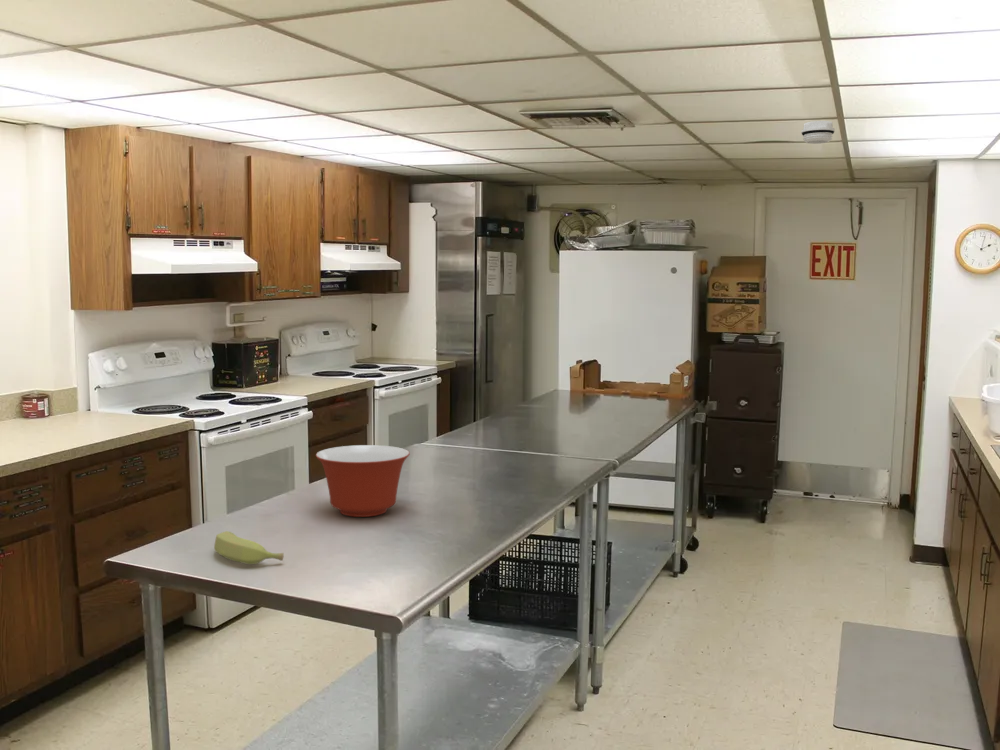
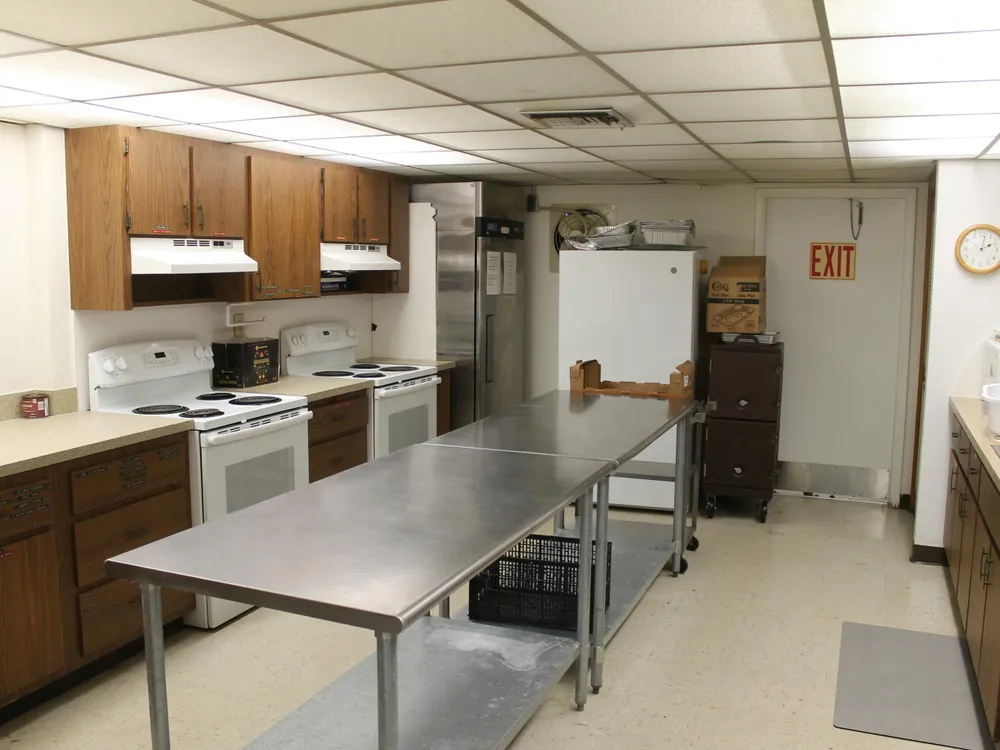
- smoke detector (817, 132)
- mixing bowl (363, 482)
- banana (249, 544)
